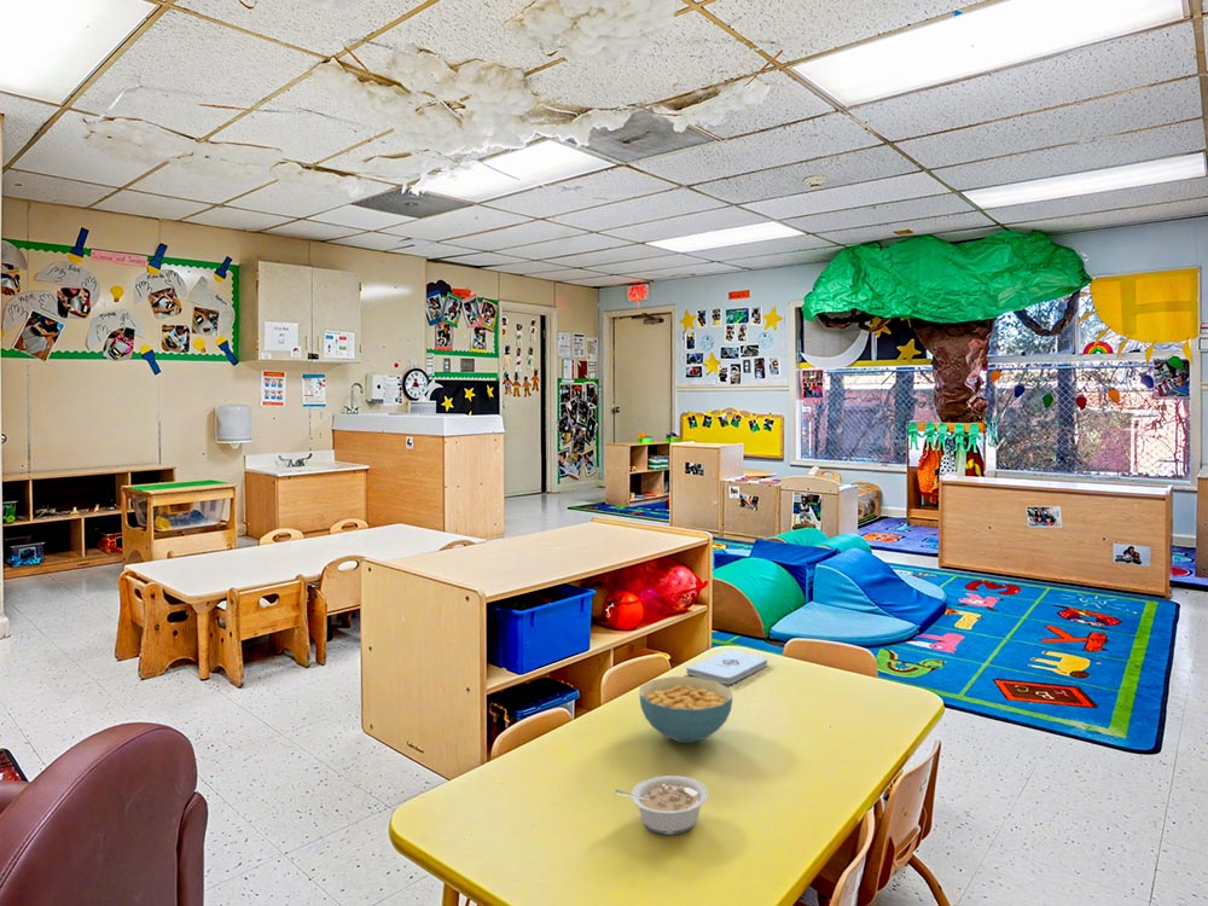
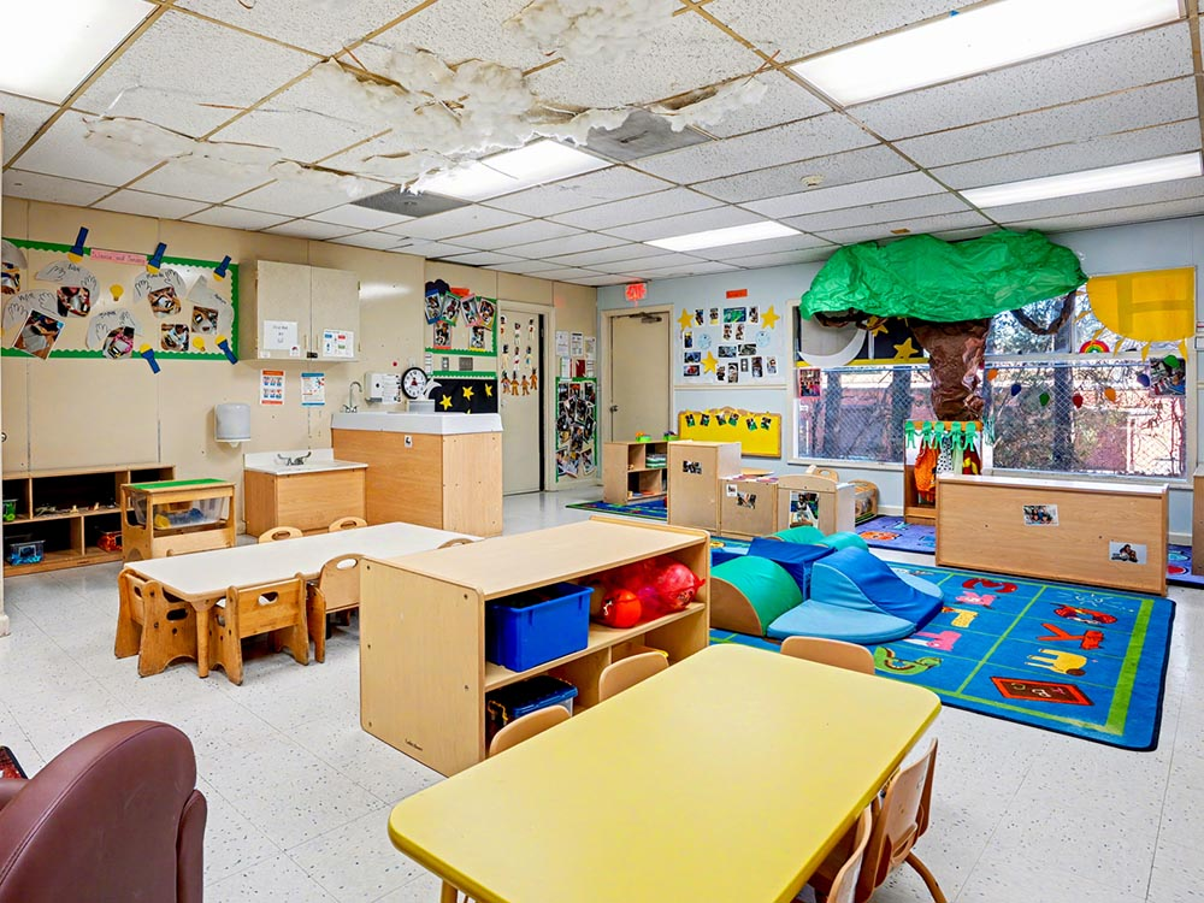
- cereal bowl (685, 714)
- legume (667, 805)
- notepad (728, 666)
